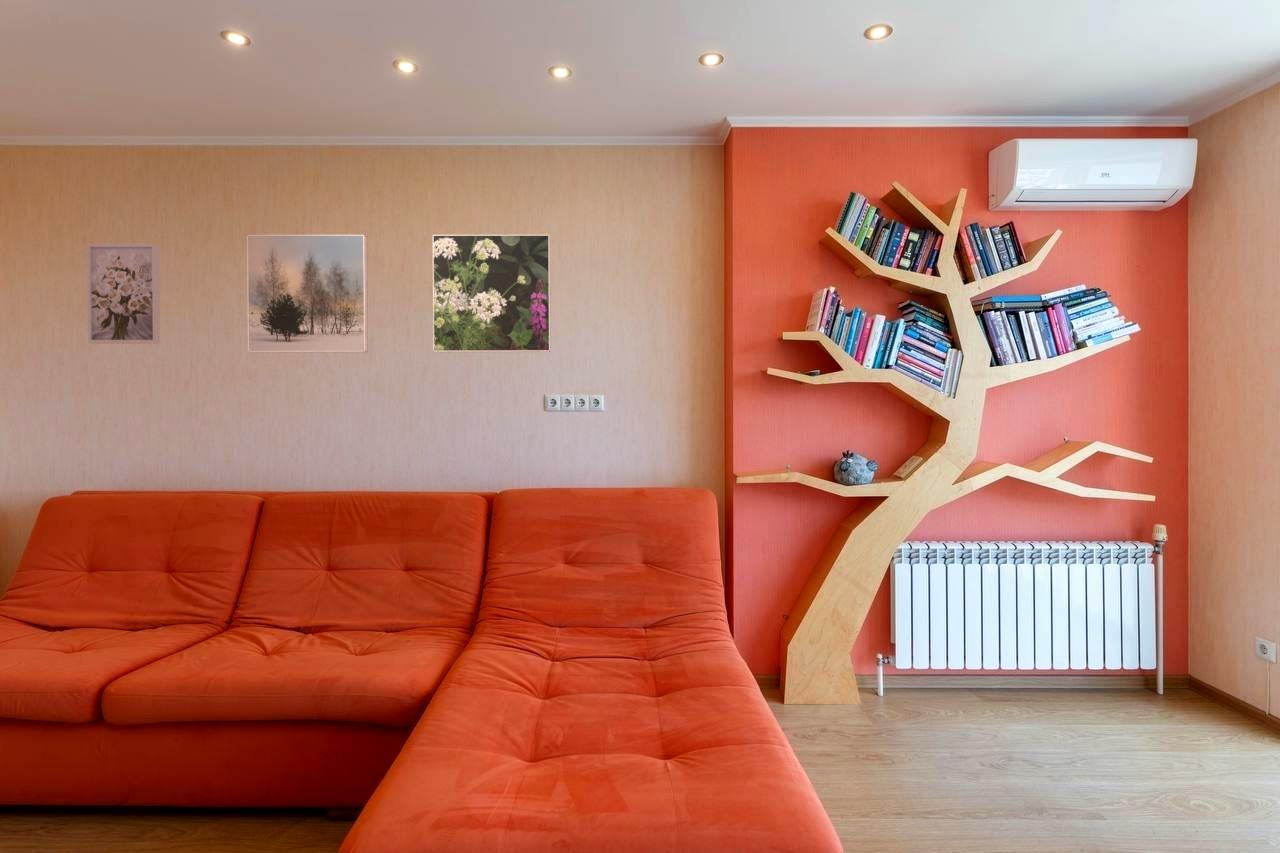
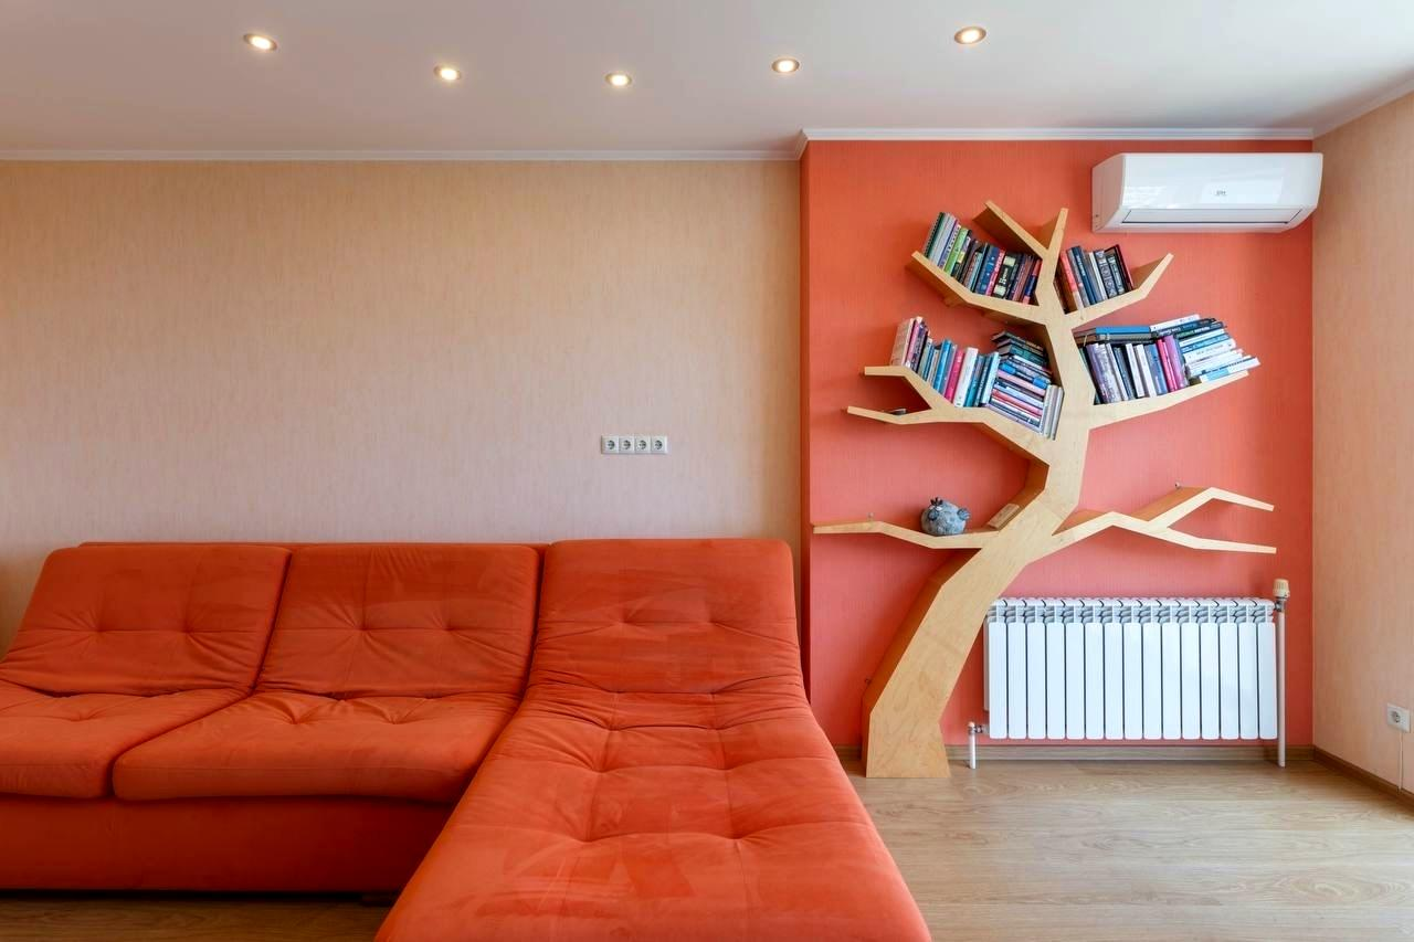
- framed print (492, 293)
- wall art (123, 294)
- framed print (307, 294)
